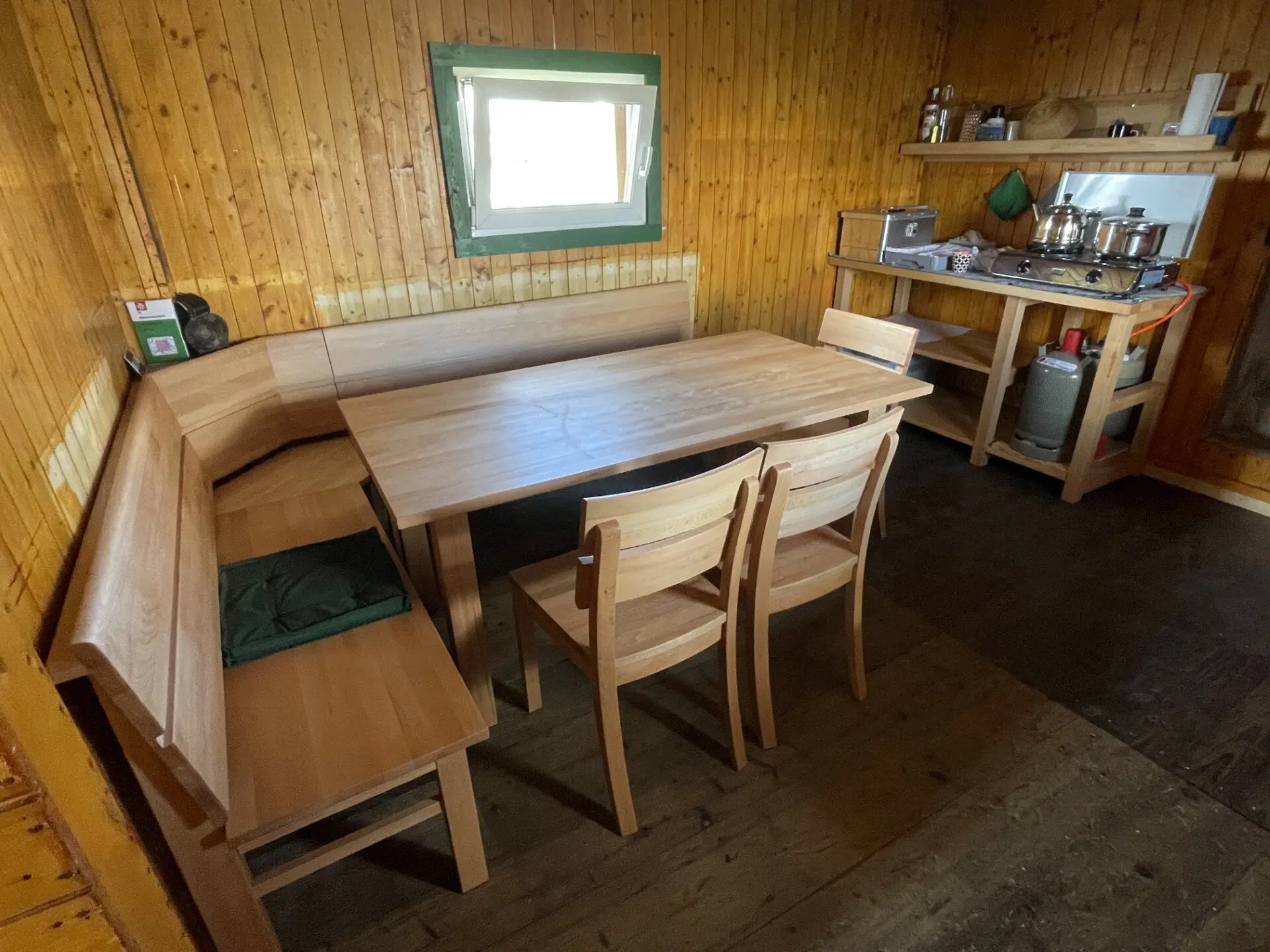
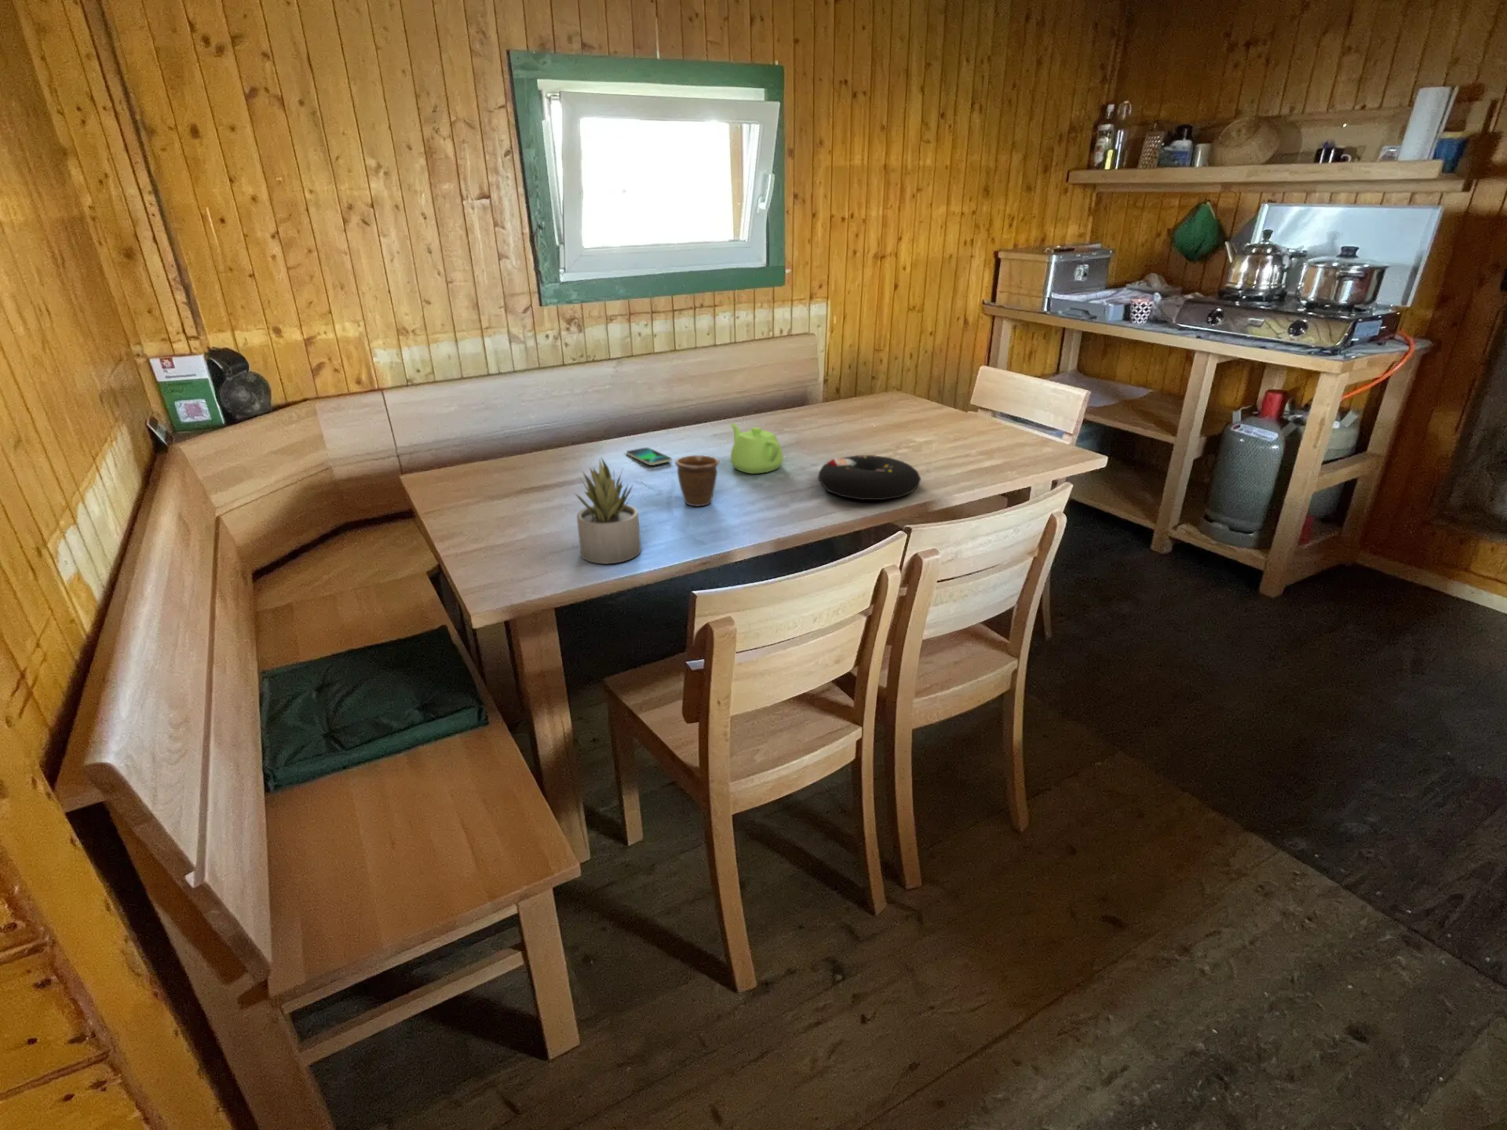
+ teapot (755, 446)
+ succulent plant (606, 507)
+ mug (699, 481)
+ smartphone (648, 456)
+ decorative ball (869, 476)
